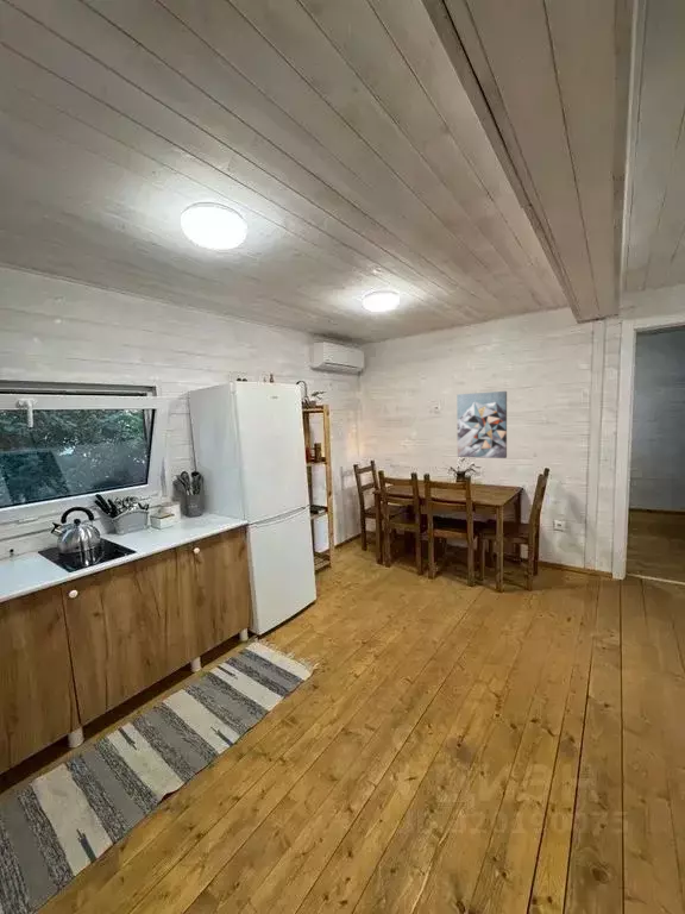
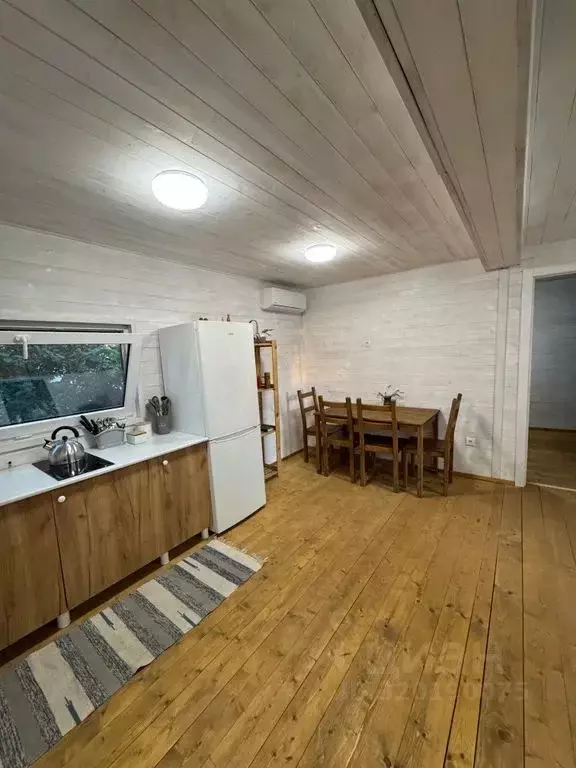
- wall art (480, 425)
